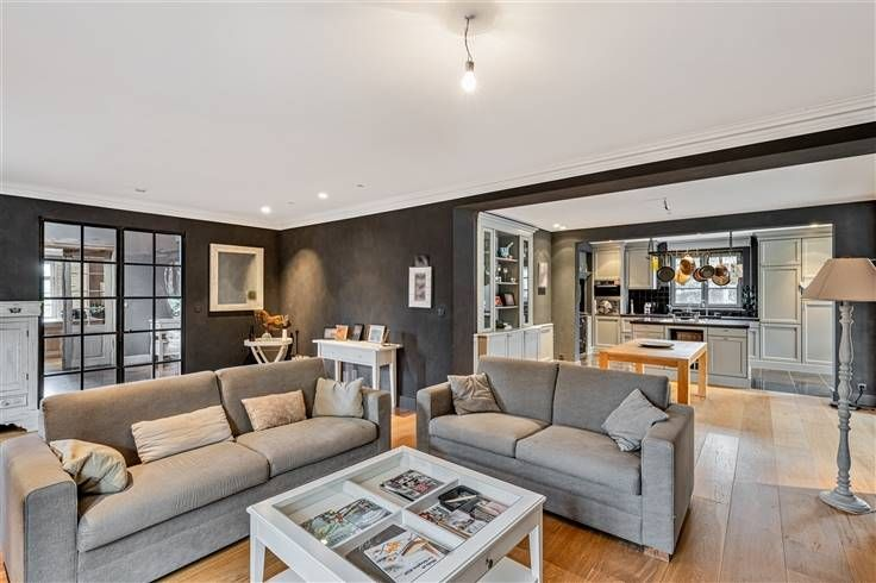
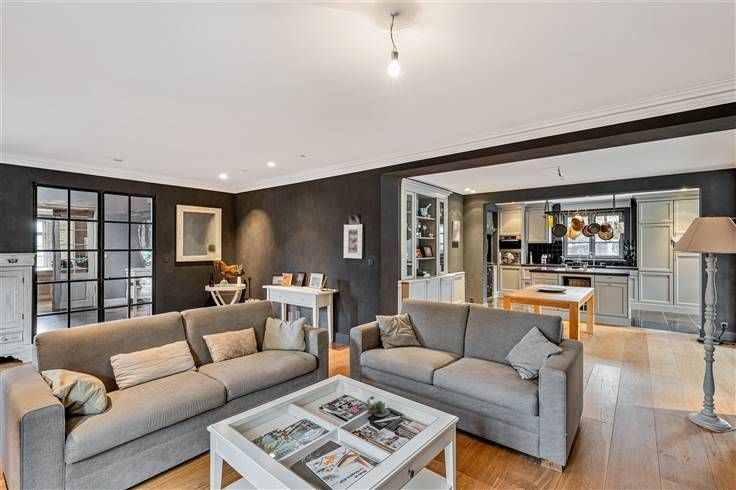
+ succulent plant (378, 405)
